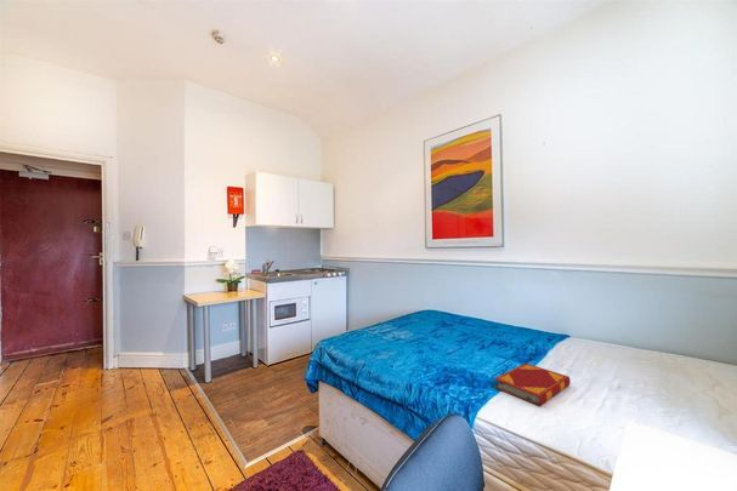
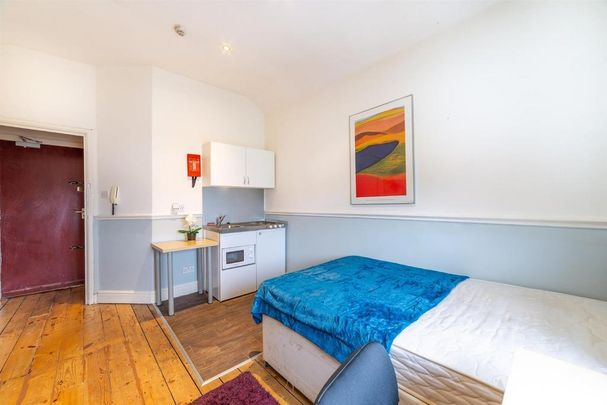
- hardback book (532, 382)
